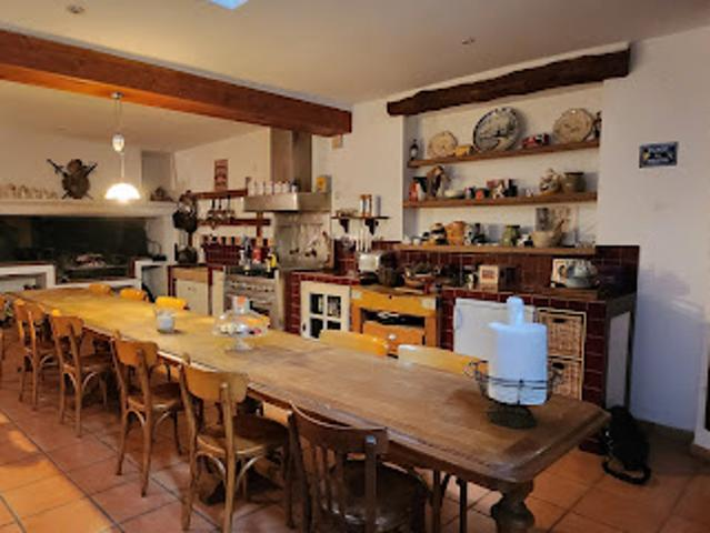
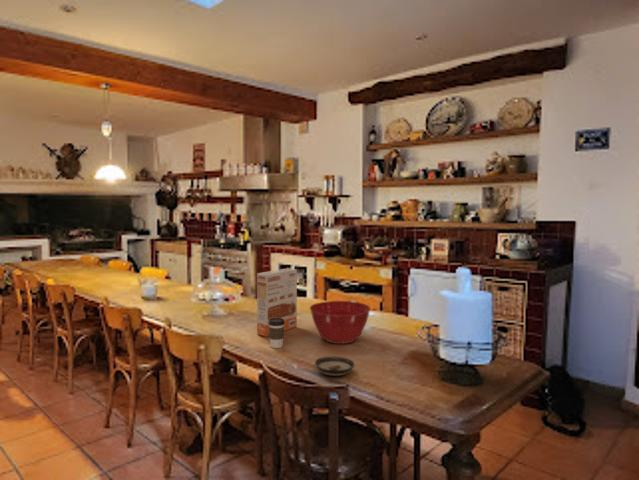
+ saucer (334, 367)
+ mixing bowl (339, 323)
+ coffee cup (276, 333)
+ cereal box (277, 301)
